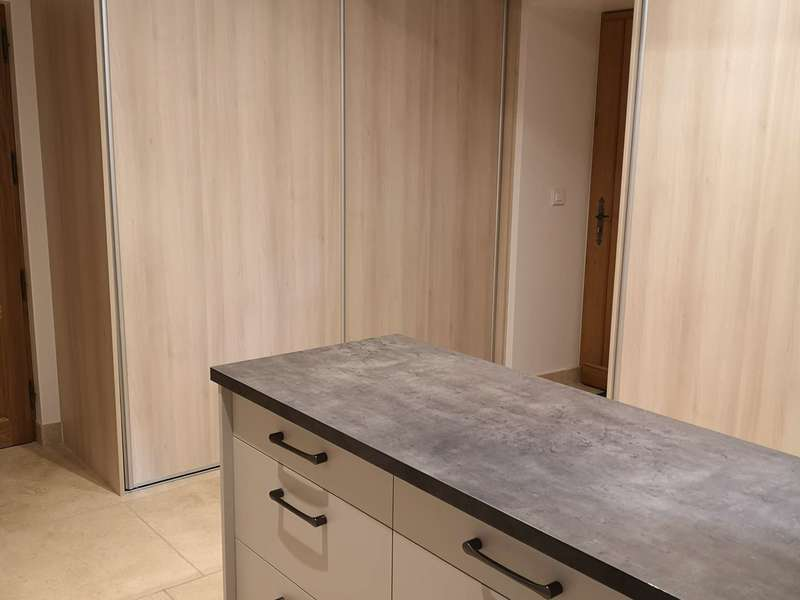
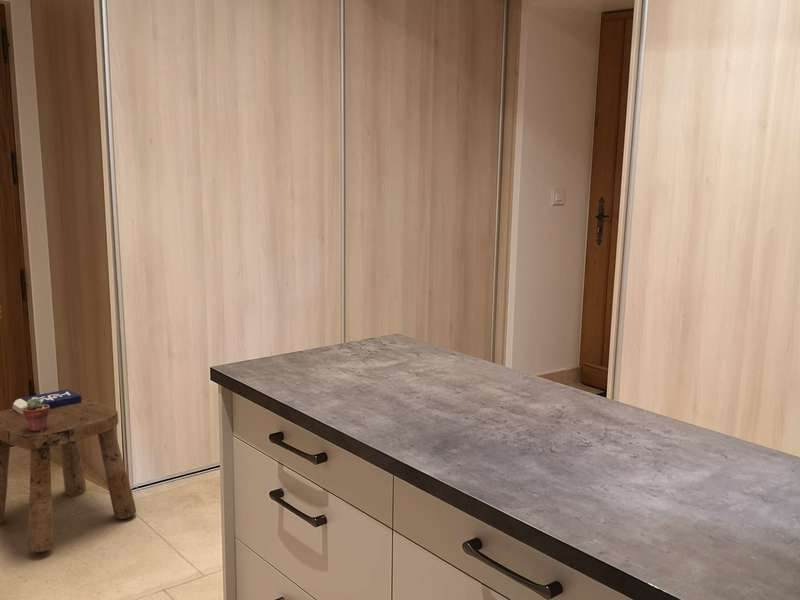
+ stool (62, 467)
+ book (45, 401)
+ potted succulent (36, 413)
